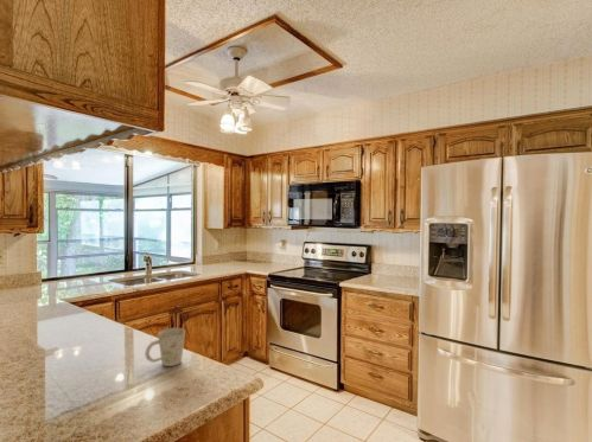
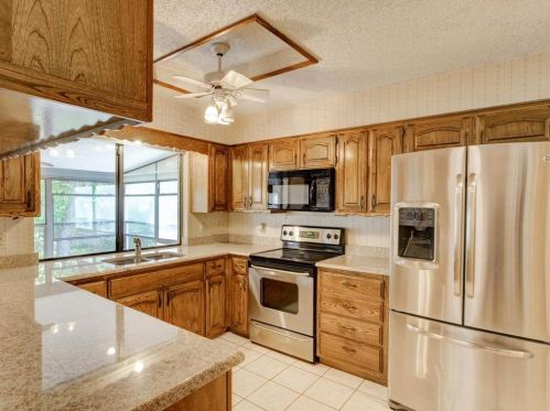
- mug (165, 348)
